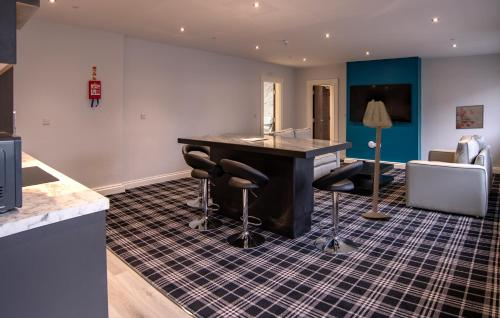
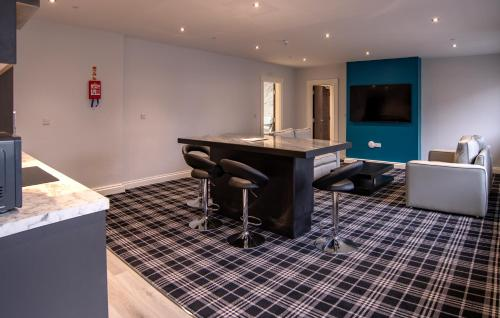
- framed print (469, 117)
- floor lamp (376, 157)
